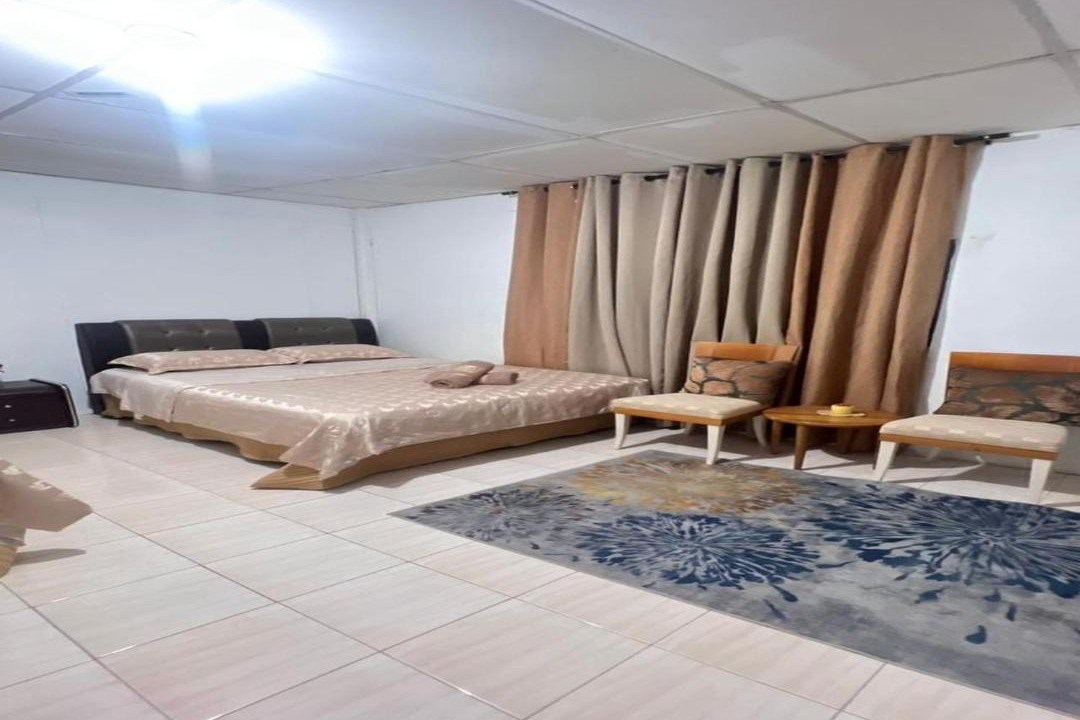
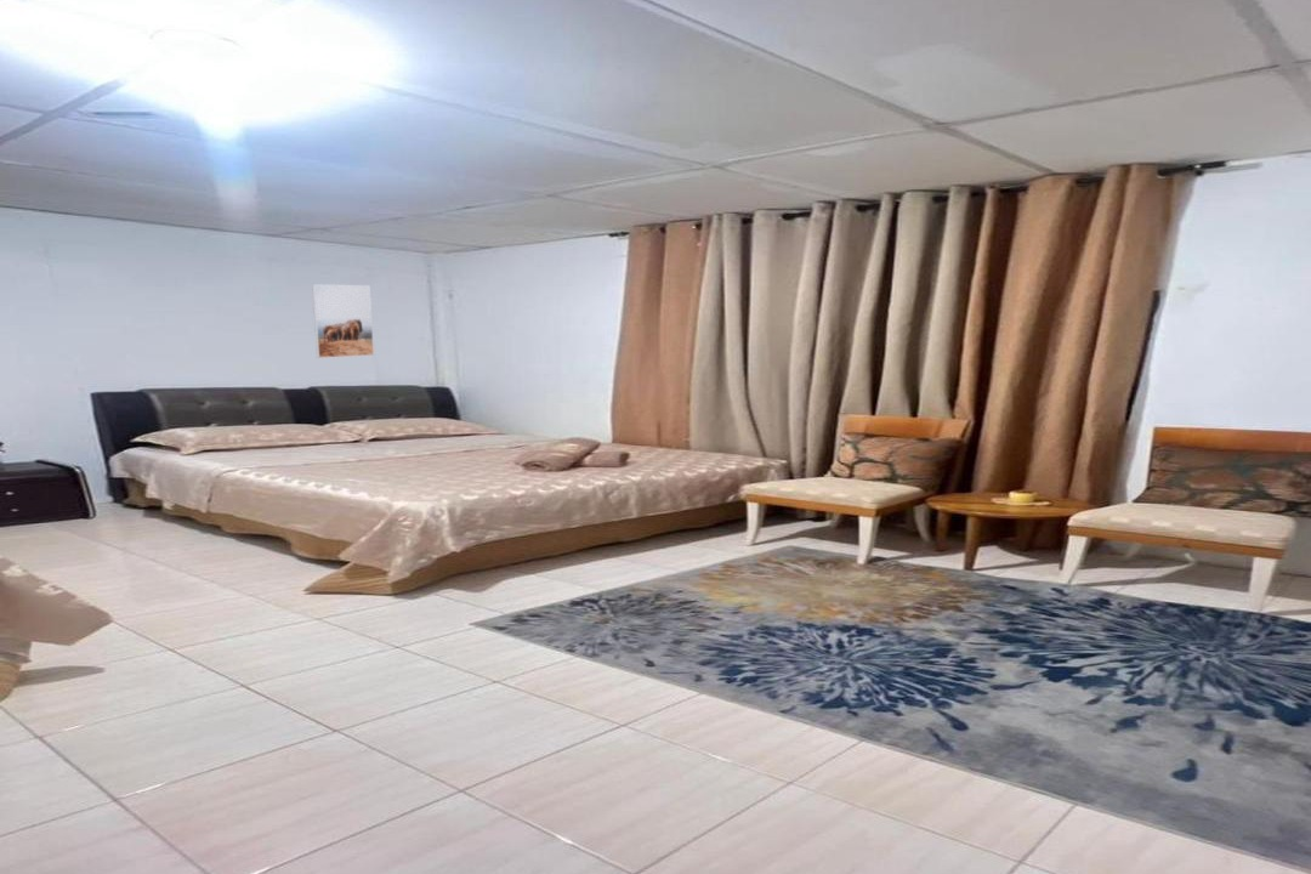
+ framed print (344, 320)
